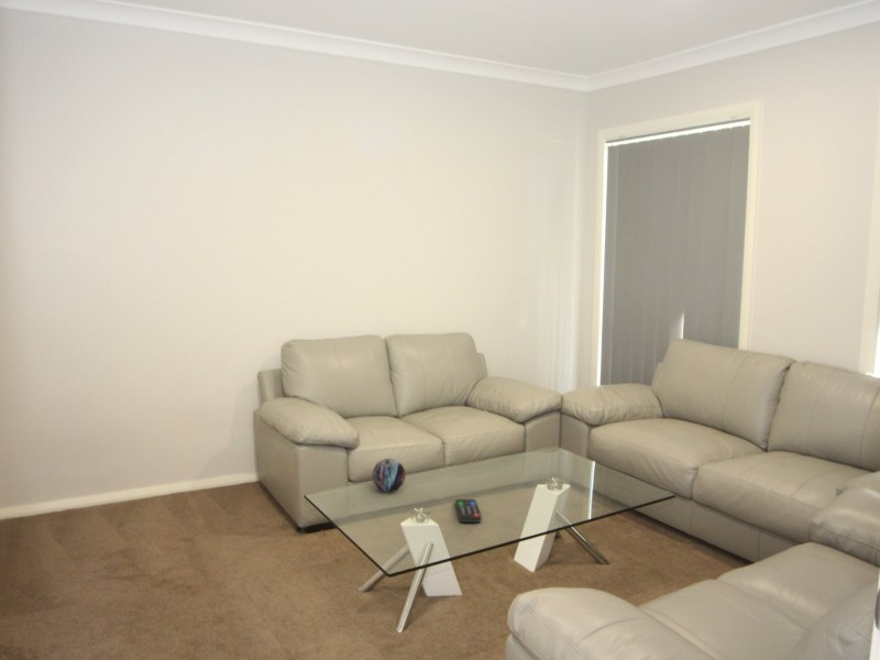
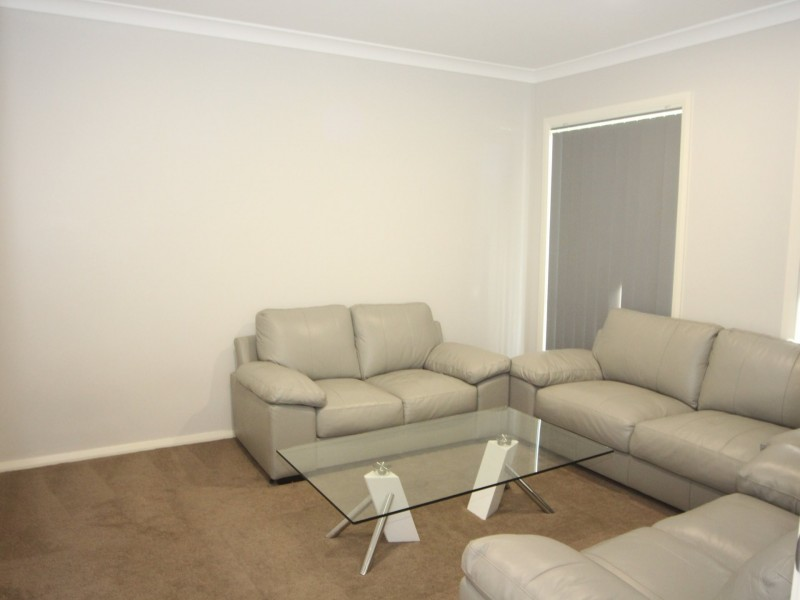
- decorative orb (388, 475)
- remote control (468, 509)
